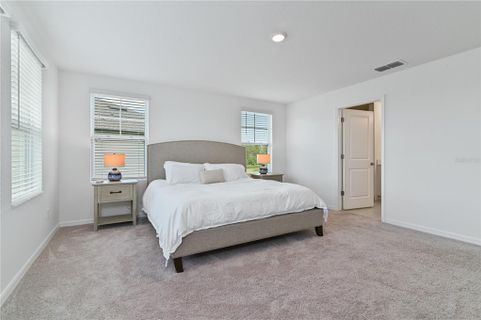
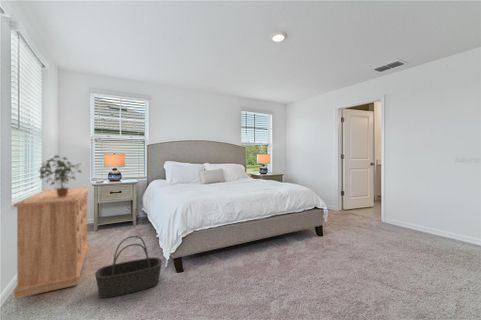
+ dresser (59, 230)
+ basket (130, 263)
+ potted plant (62, 175)
